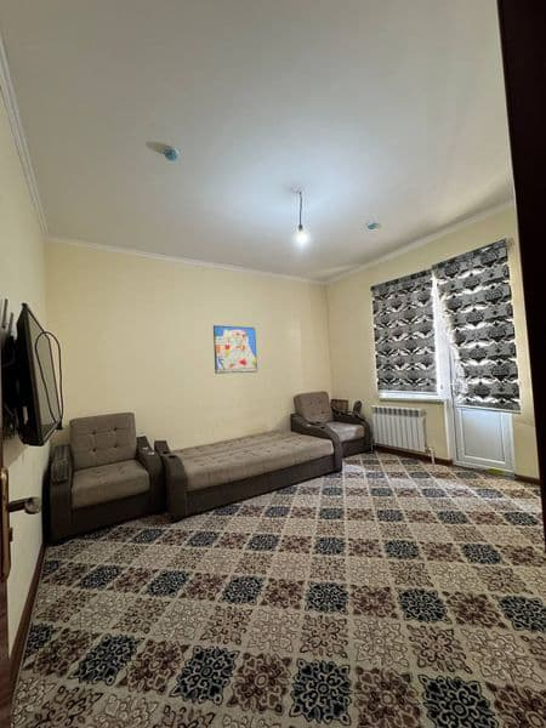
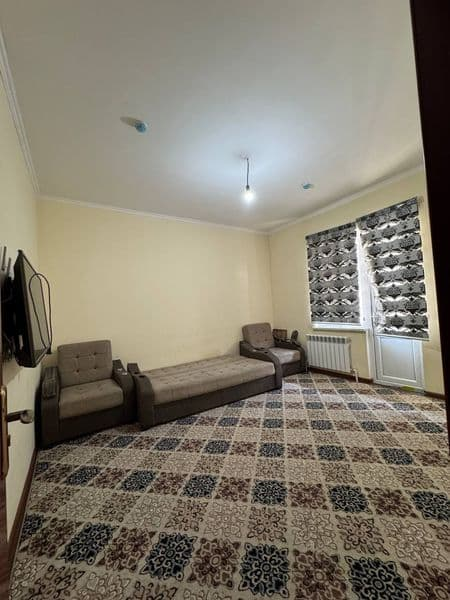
- wall art (235, 349)
